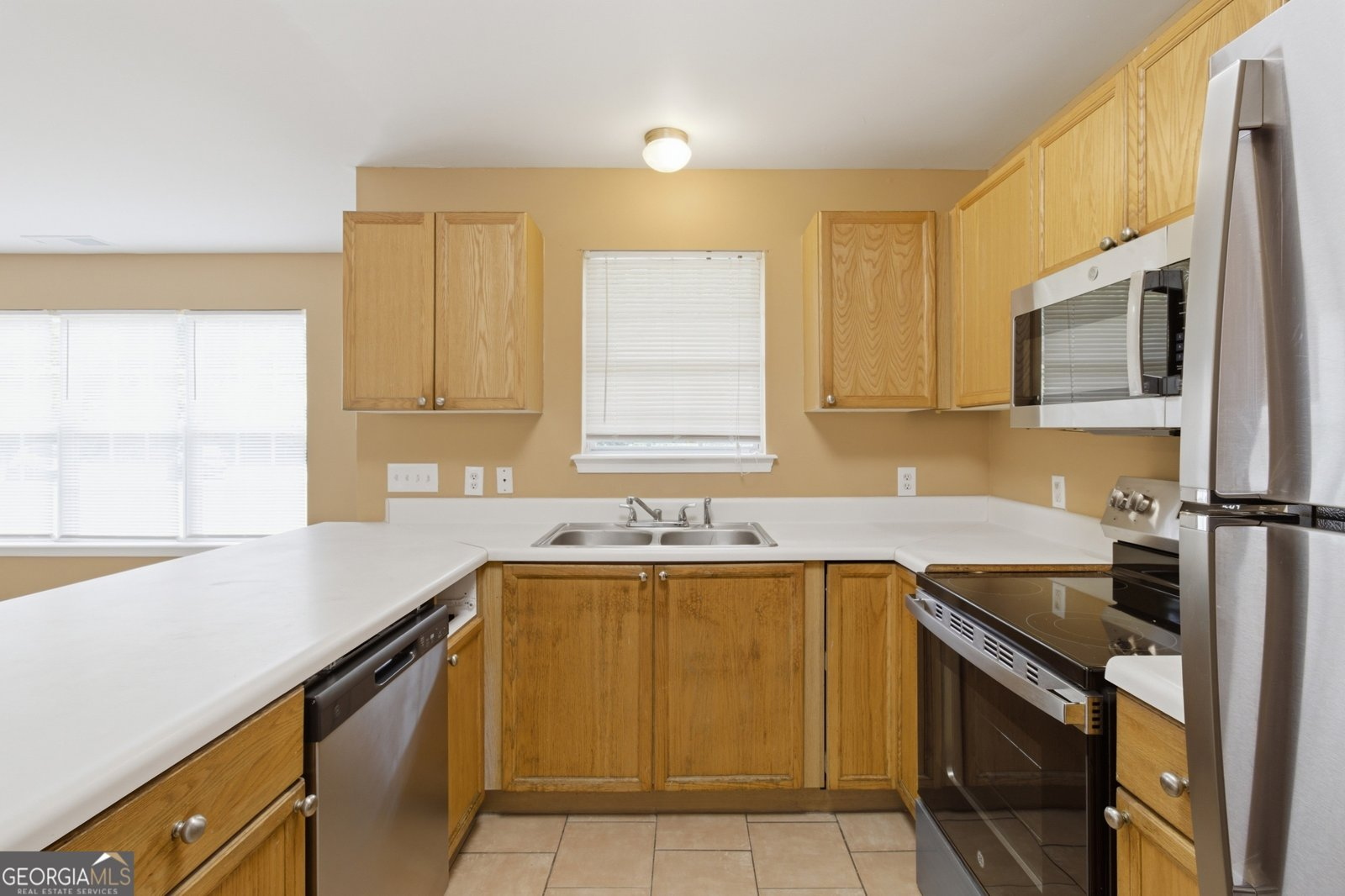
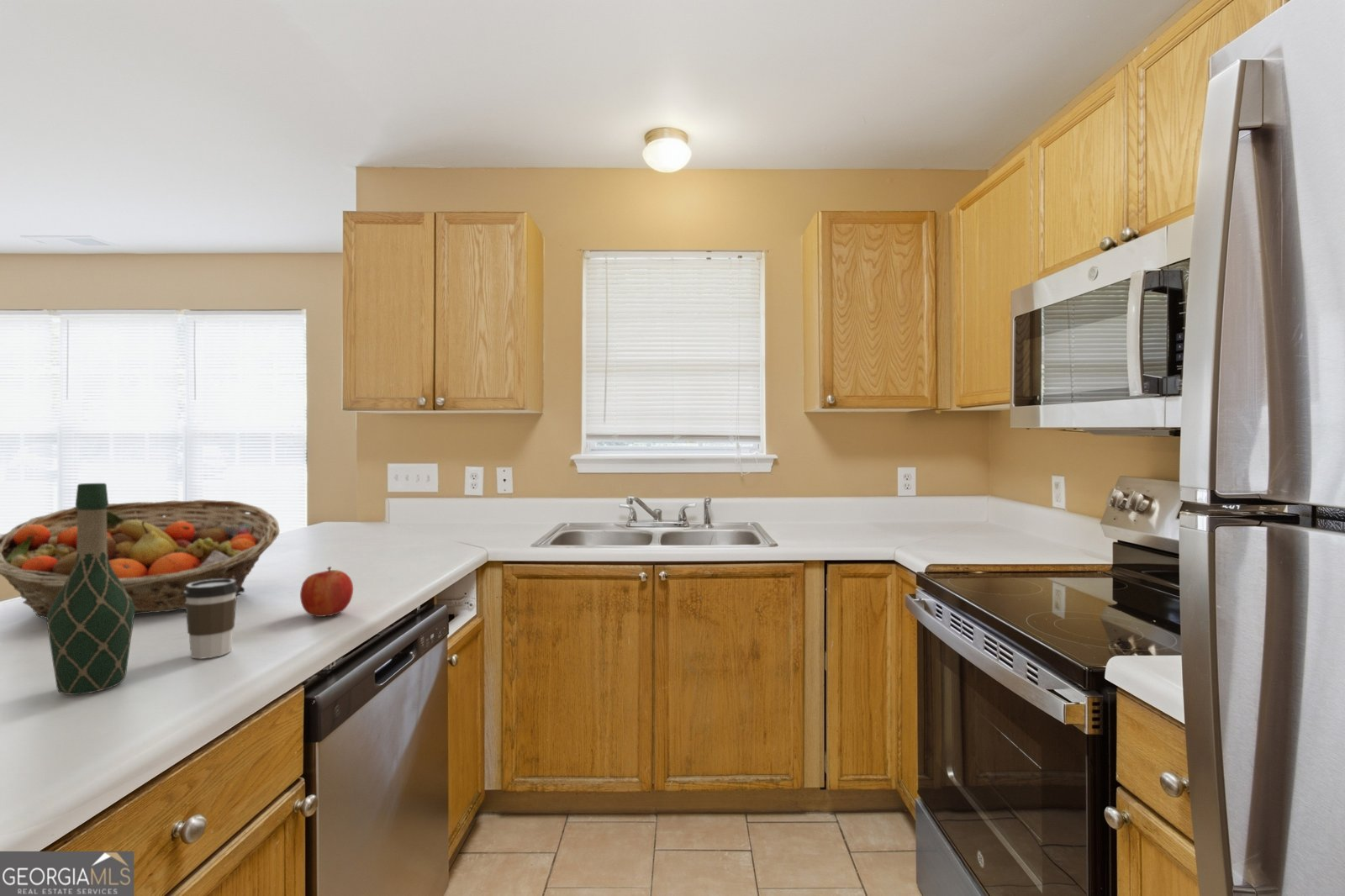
+ coffee cup (211, 618)
+ wine bottle (92, 585)
+ fruit basket (147, 553)
+ fruit (326, 589)
